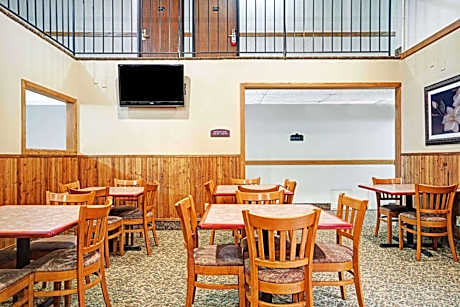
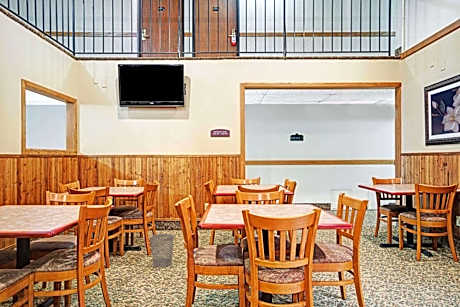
+ wastebasket (162, 250)
